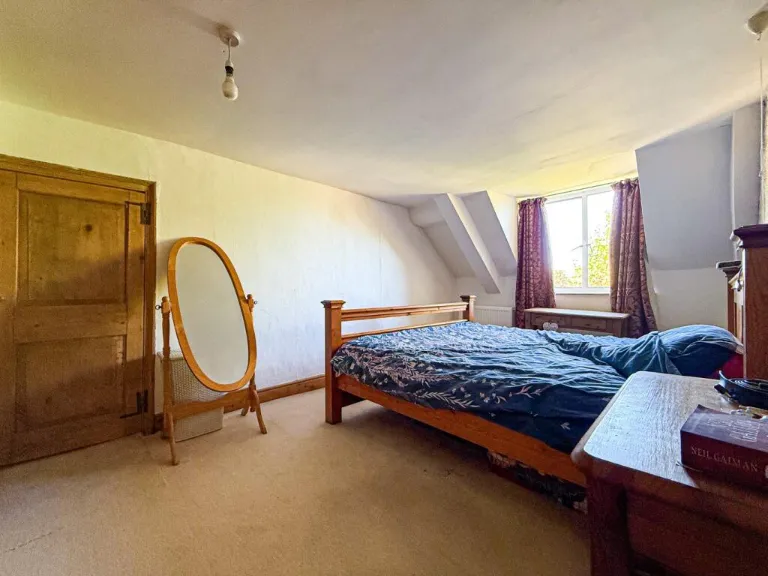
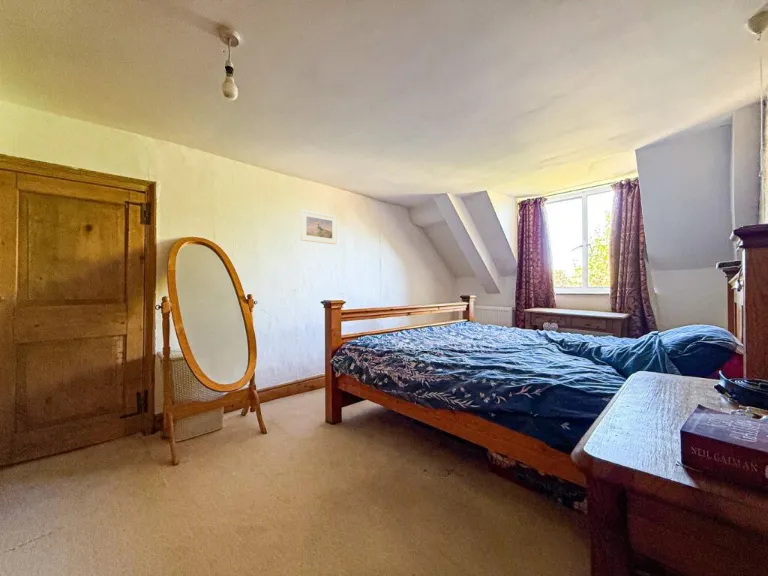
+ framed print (319, 227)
